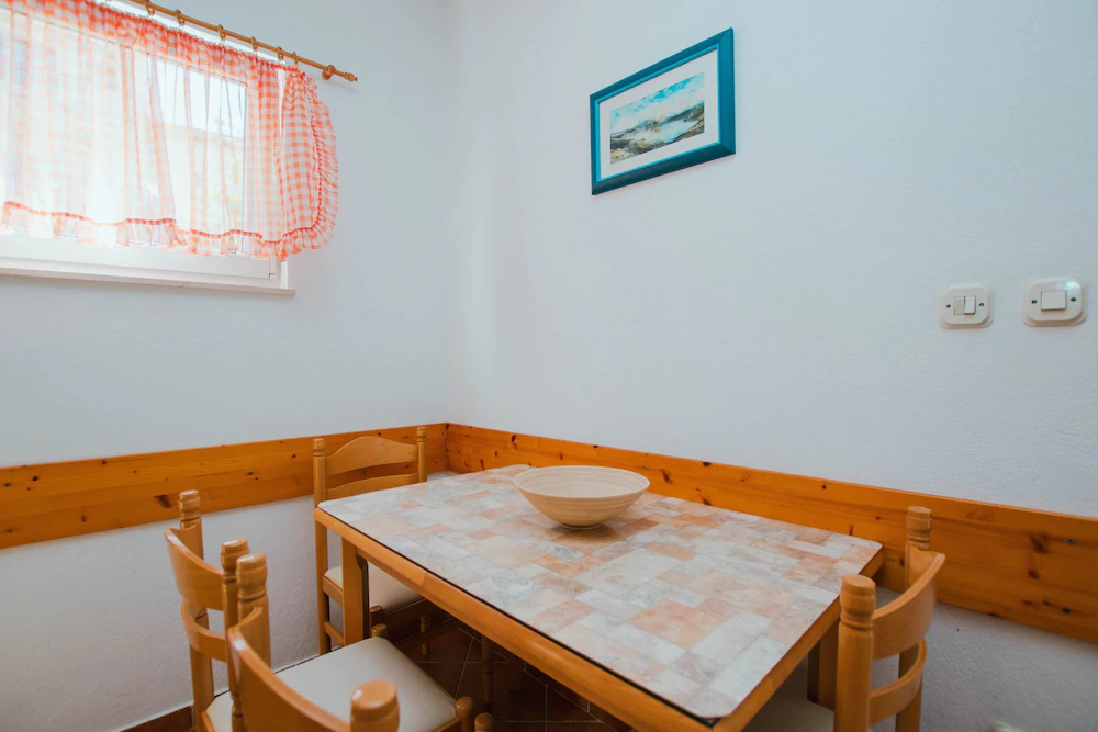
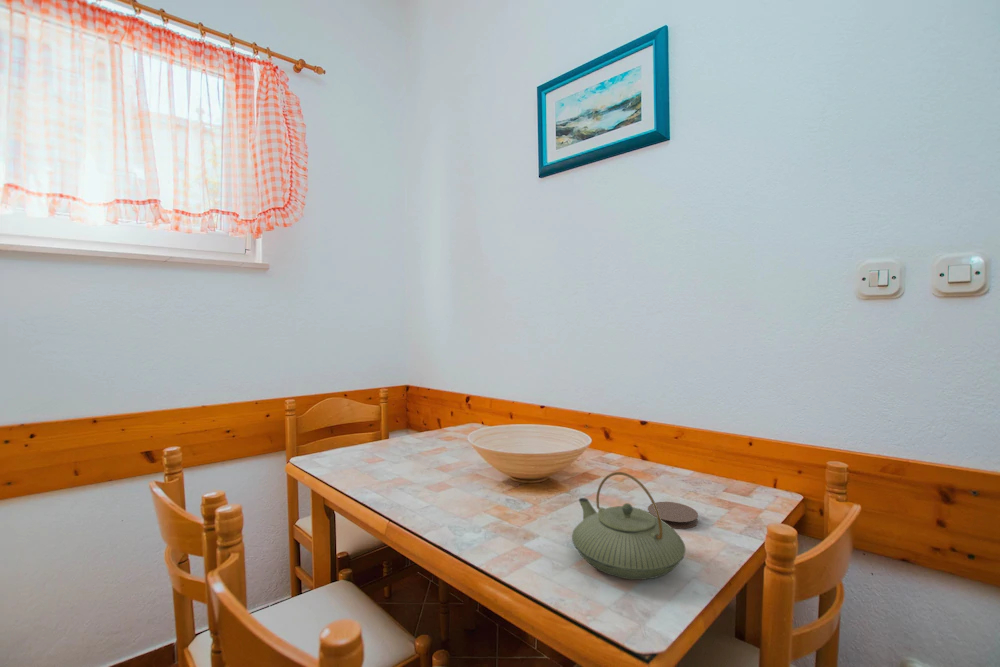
+ teapot (621, 514)
+ coaster (672, 514)
